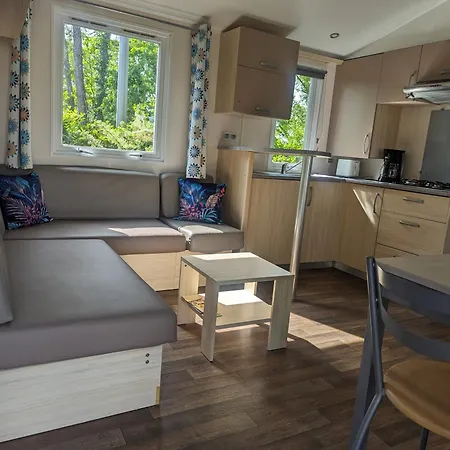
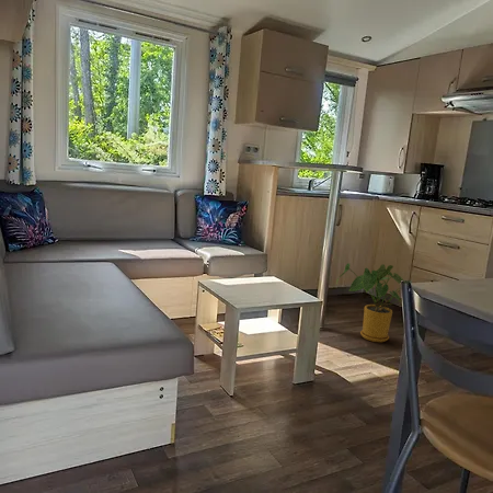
+ house plant (379, 302)
